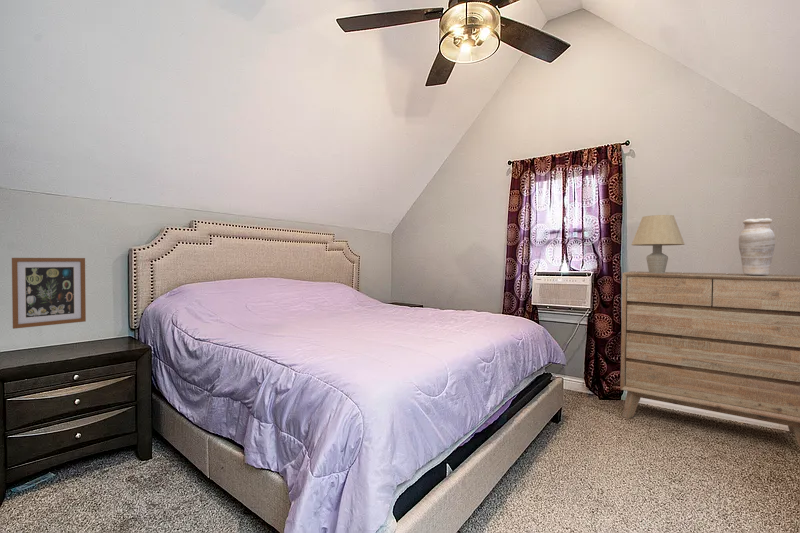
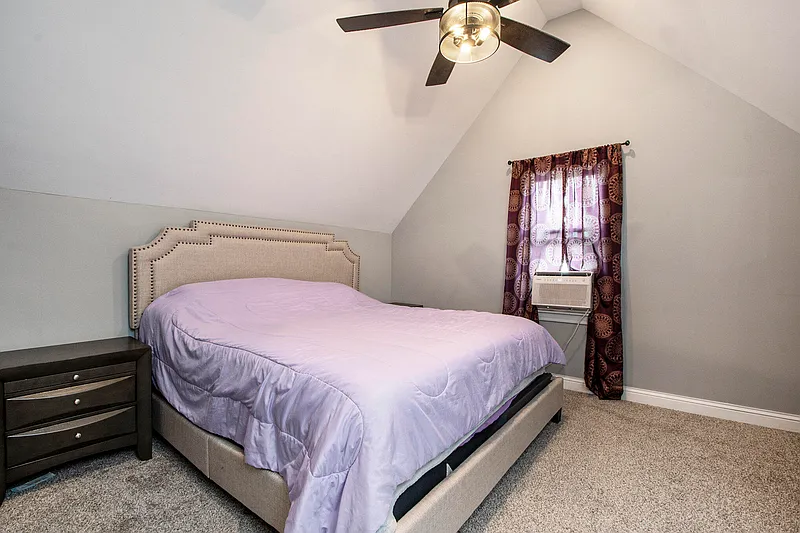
- dresser (710, 349)
- vase (756, 246)
- table lamp (657, 244)
- wall art (50, 291)
